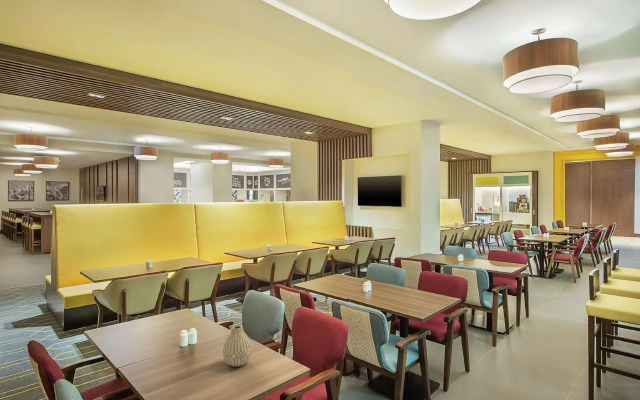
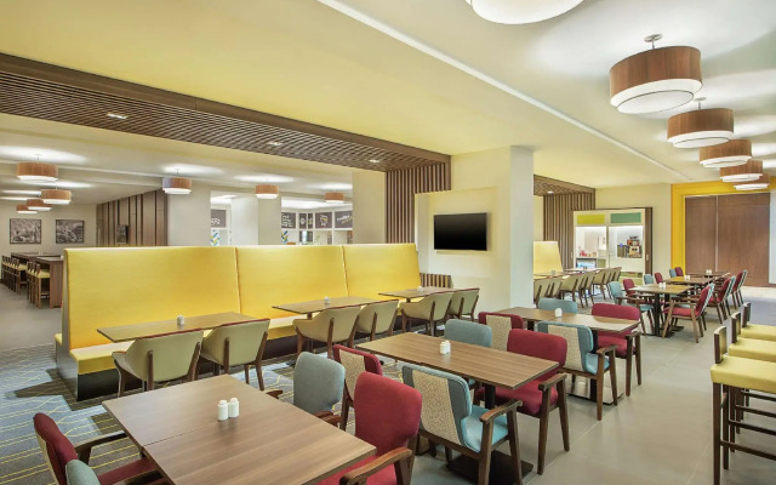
- vase (237, 345)
